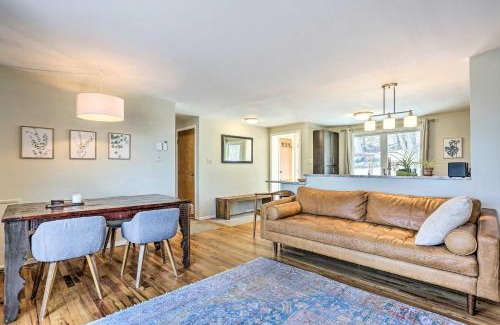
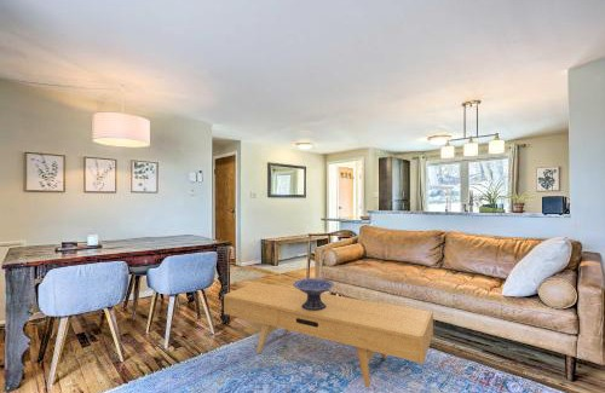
+ tv console (319, 329)
+ decorative bowl (313, 294)
